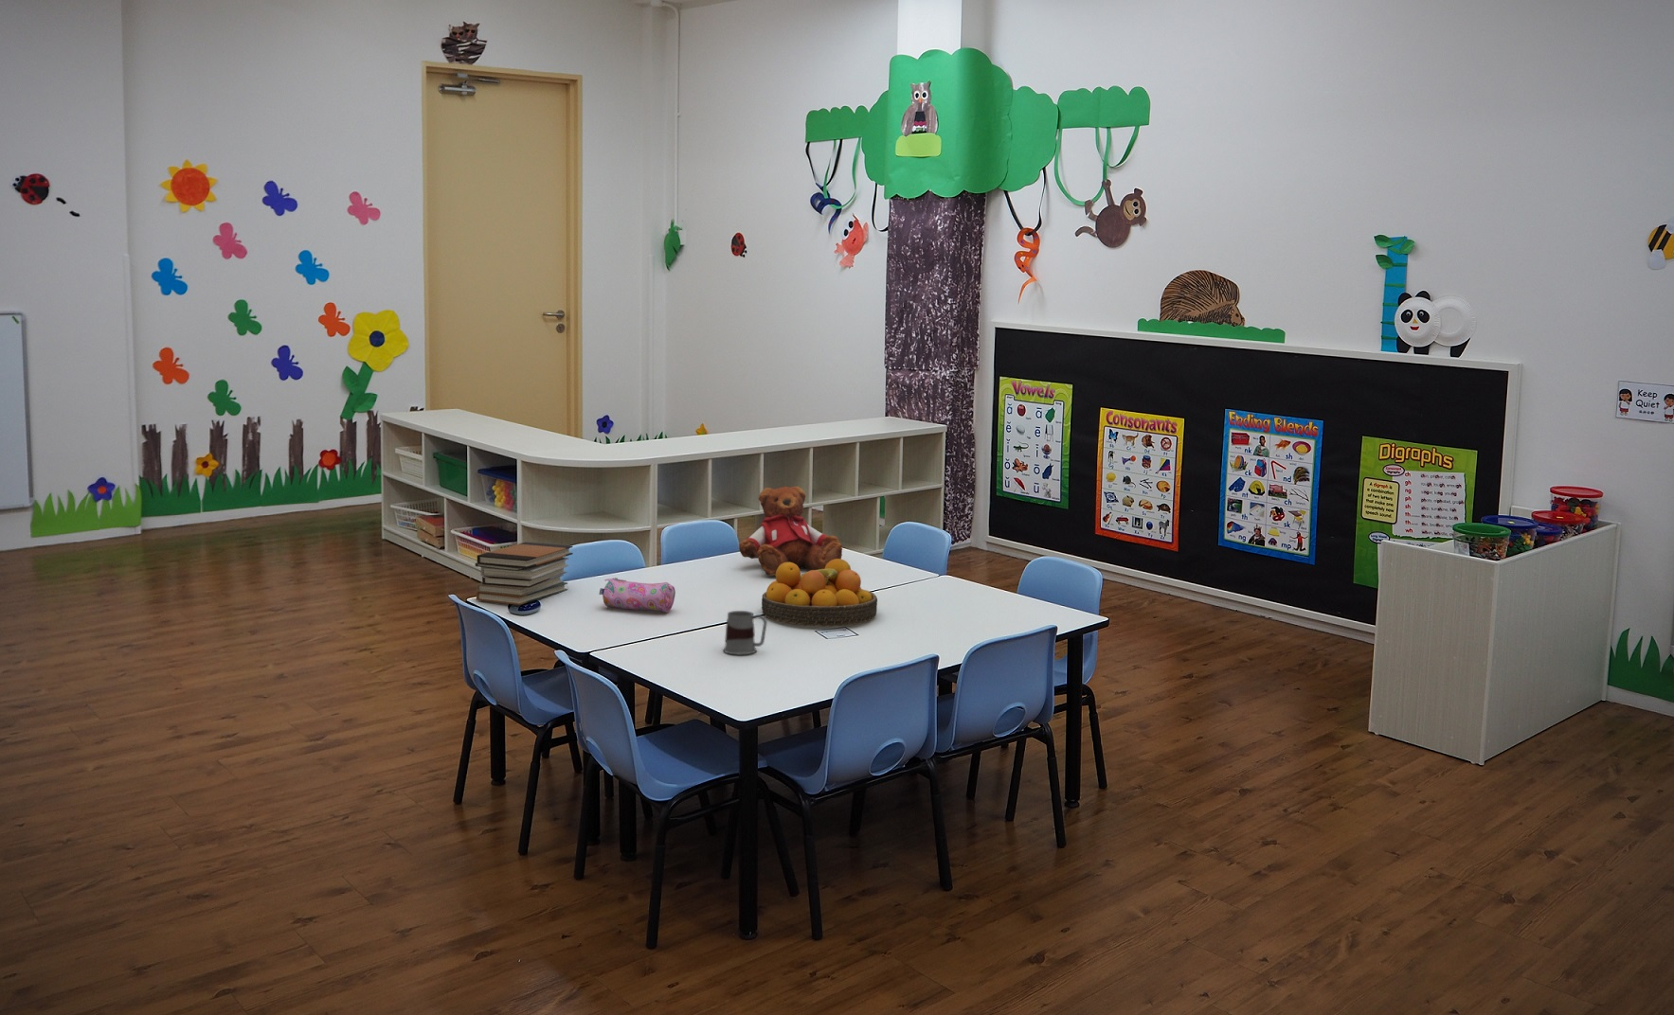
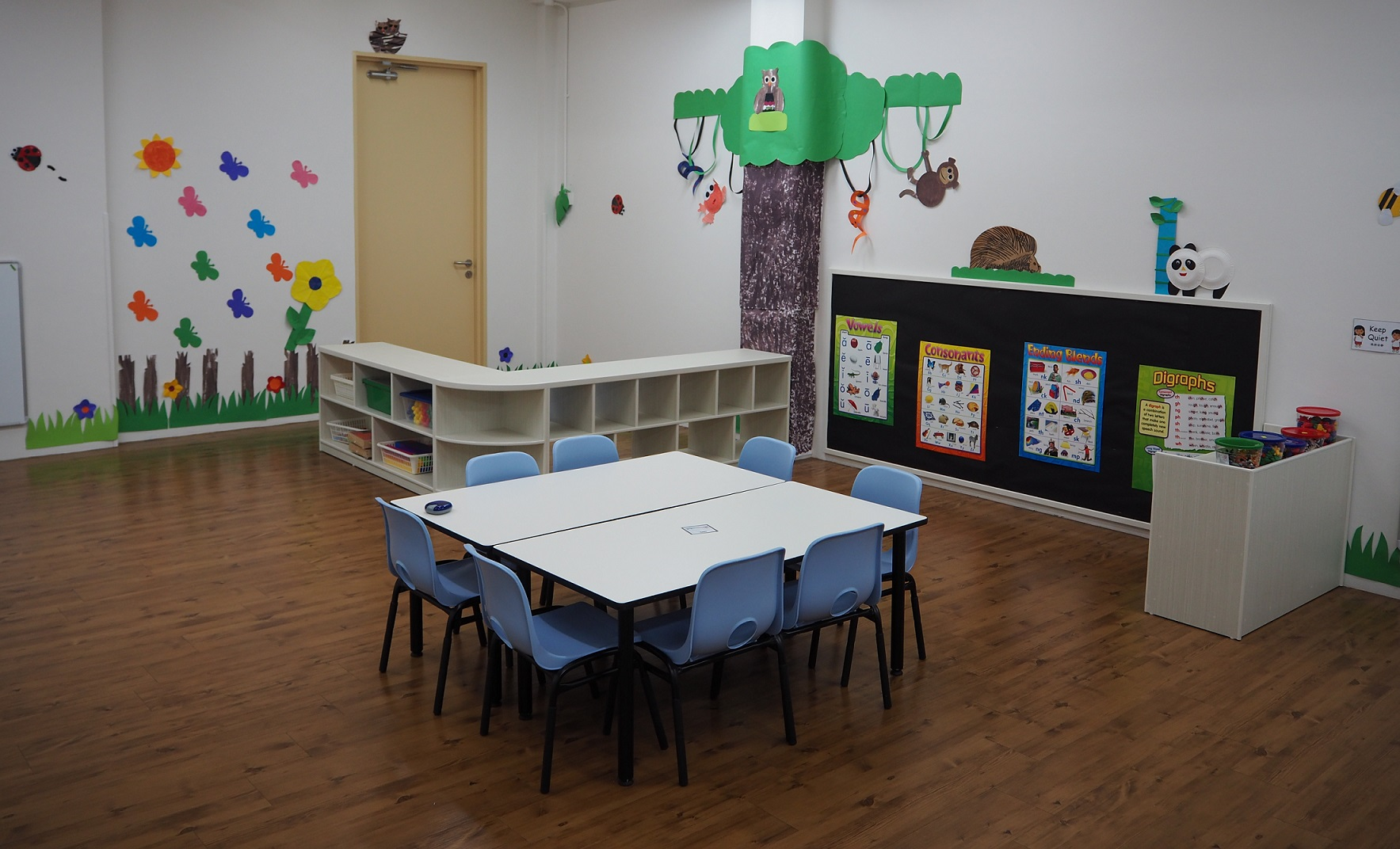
- fruit bowl (819, 588)
- teddy bear (792, 530)
- book stack (525, 571)
- mug (745, 632)
- pencil case (637, 594)
